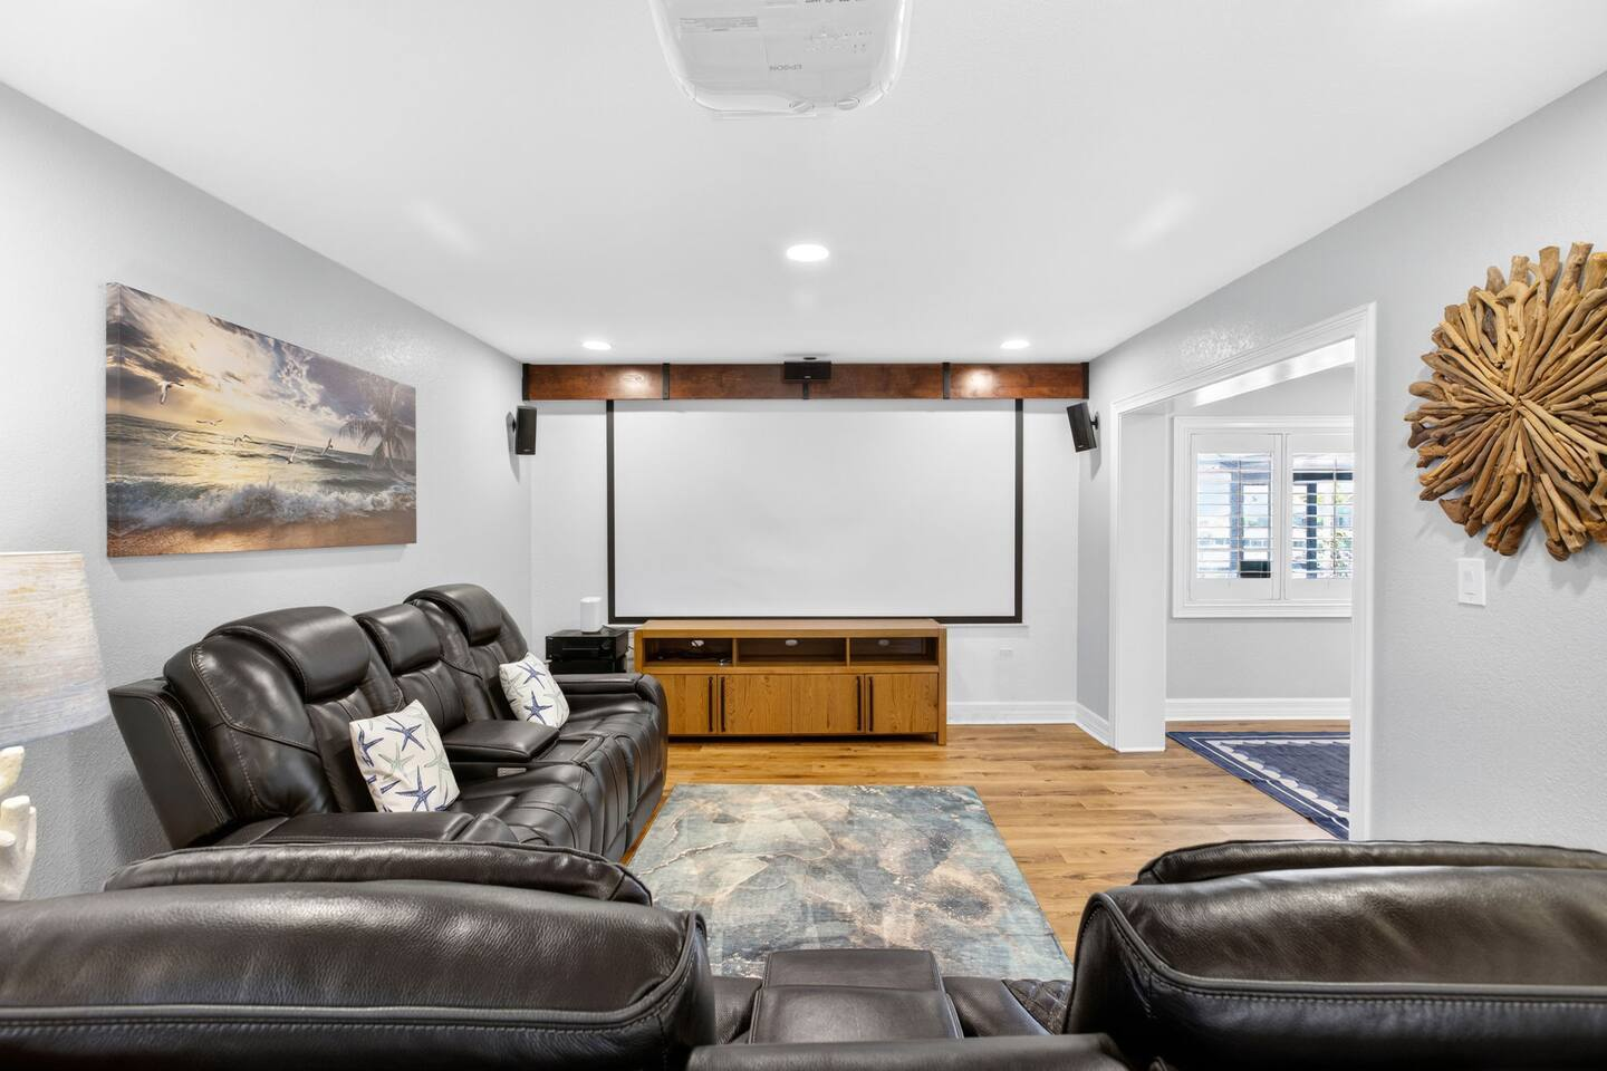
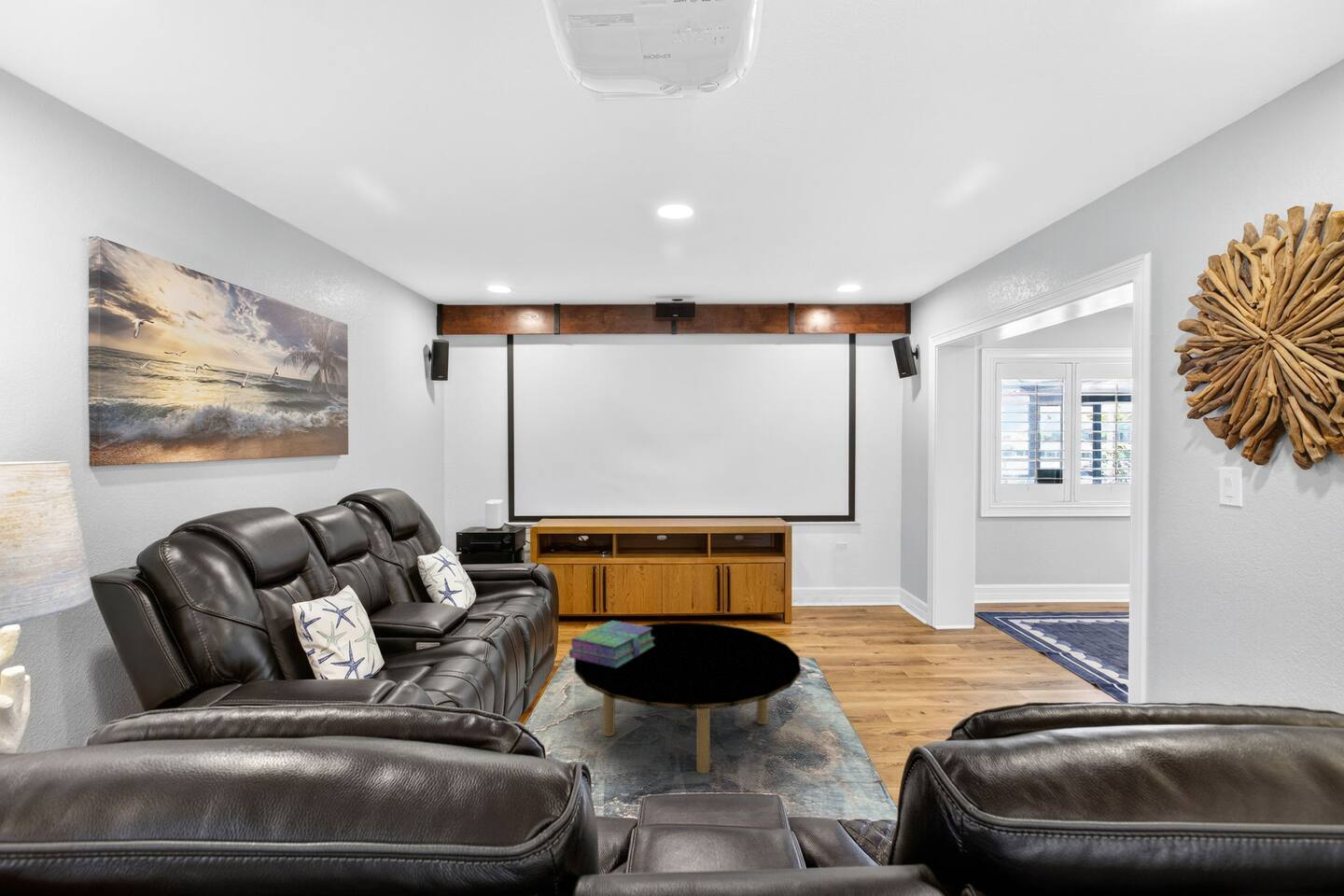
+ coffee table (686, 692)
+ stack of books (612, 641)
